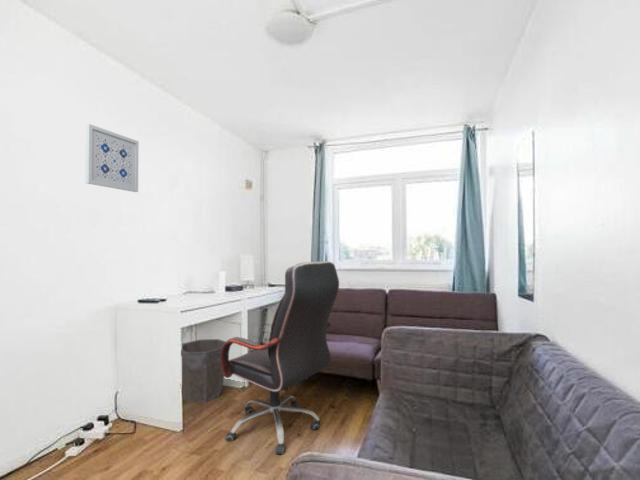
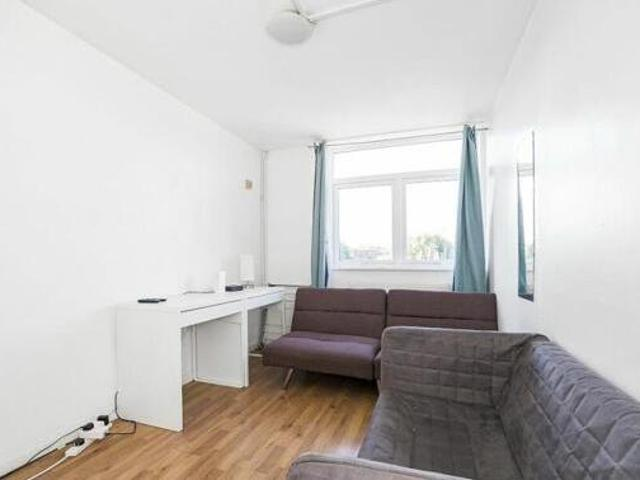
- office chair (279, 344)
- waste bin (202, 370)
- wall art (113, 160)
